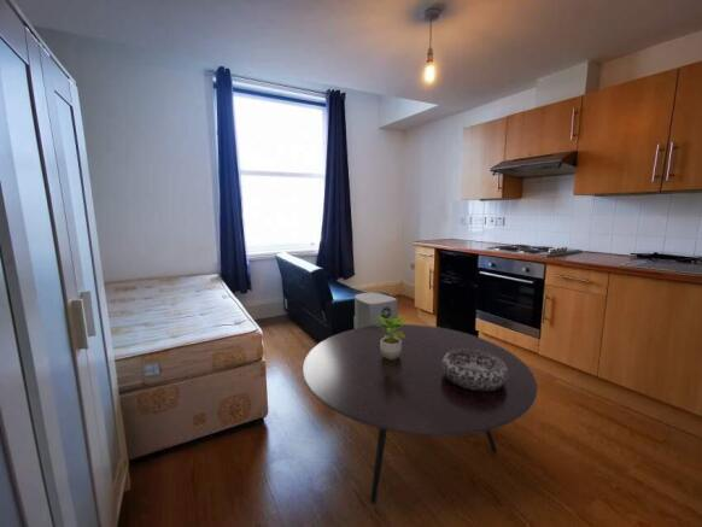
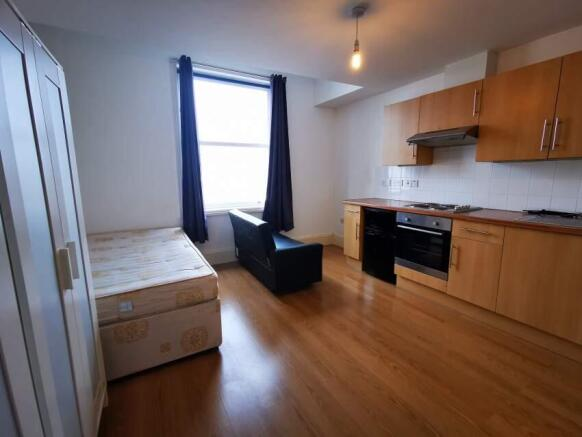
- air purifier (374, 324)
- dining table (411, 403)
- decorative bowl (473, 368)
- potted plant (393, 333)
